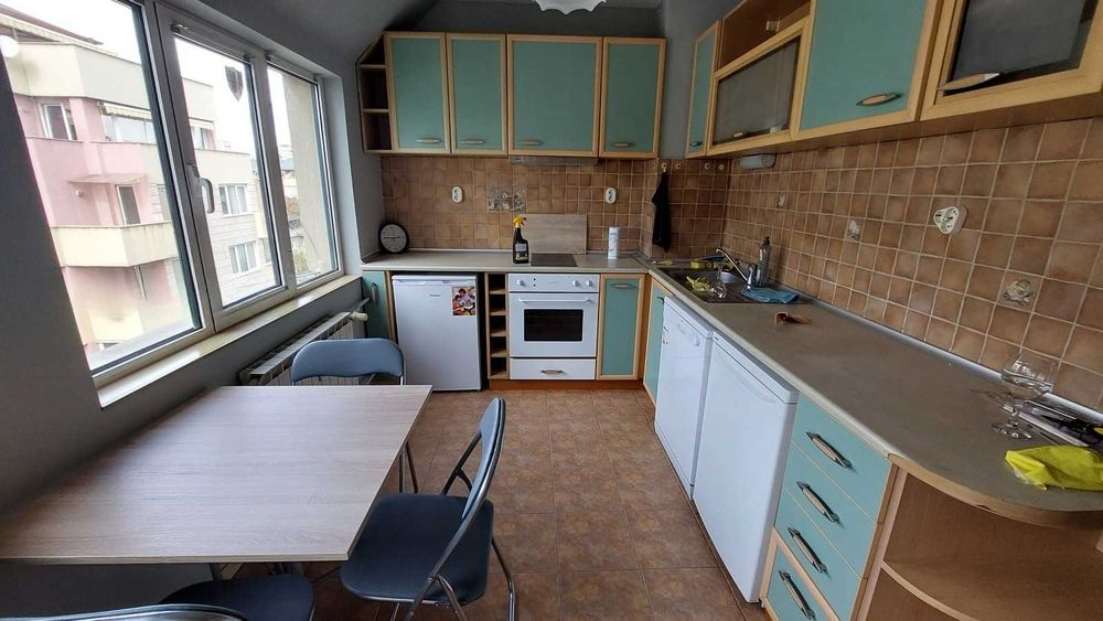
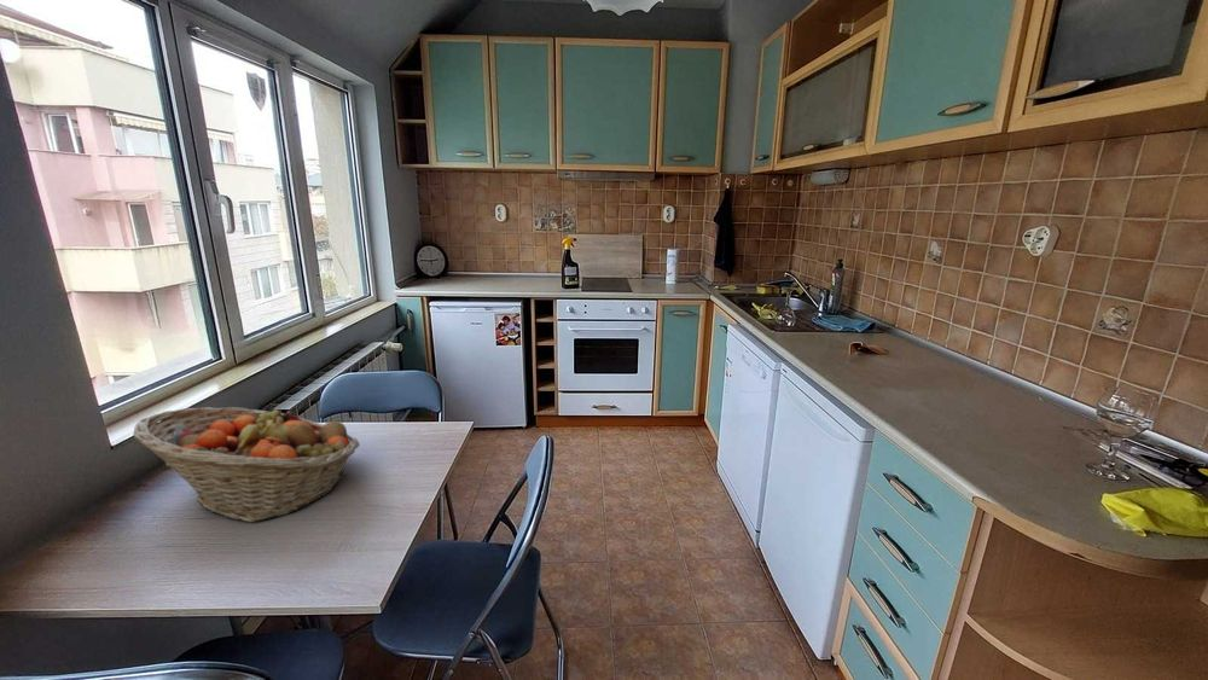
+ fruit basket (256, 448)
